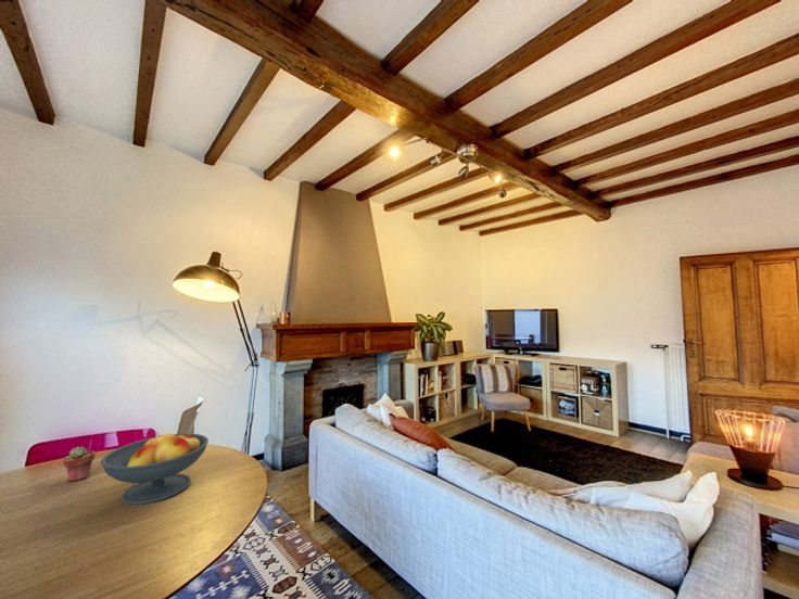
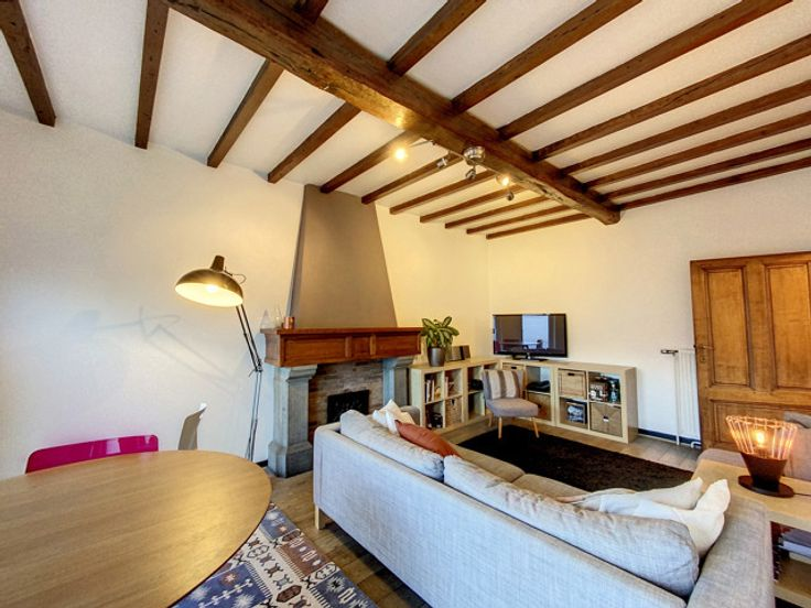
- potted succulent (78, 461)
- fruit bowl (157, 461)
